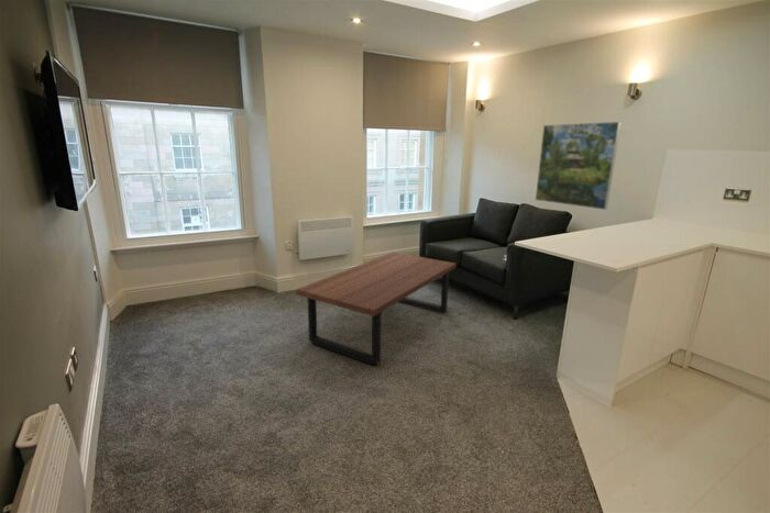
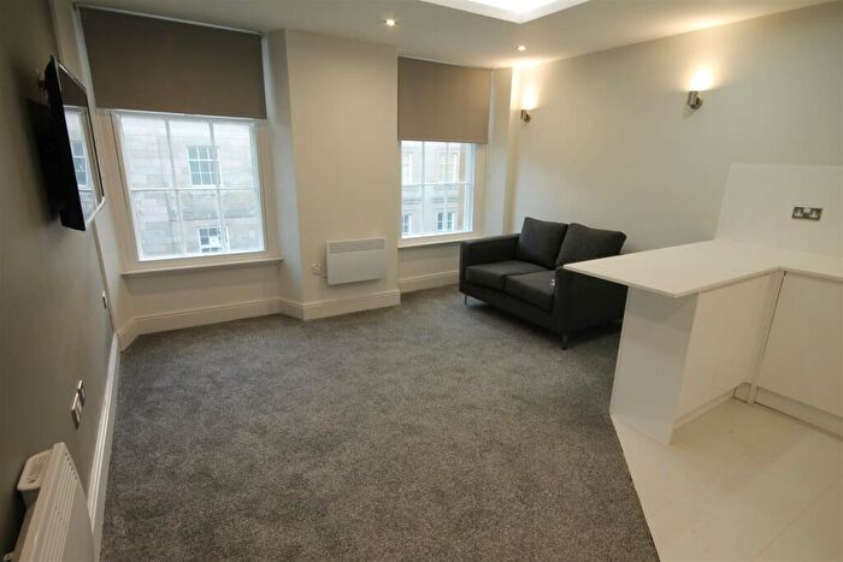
- coffee table (384, 300)
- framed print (573, 165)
